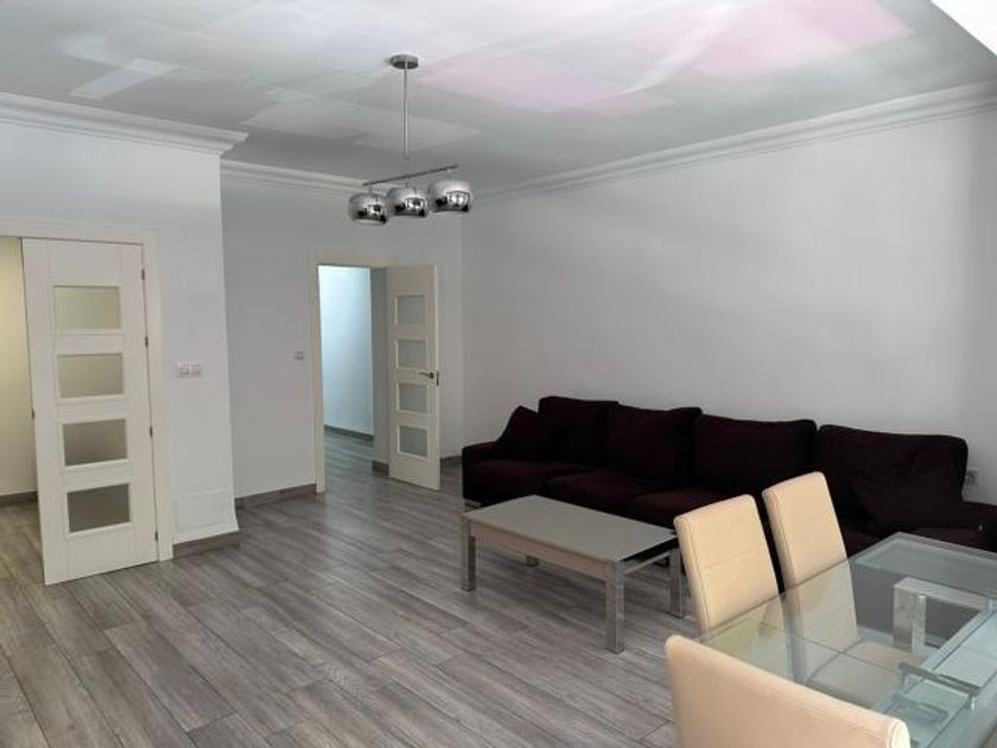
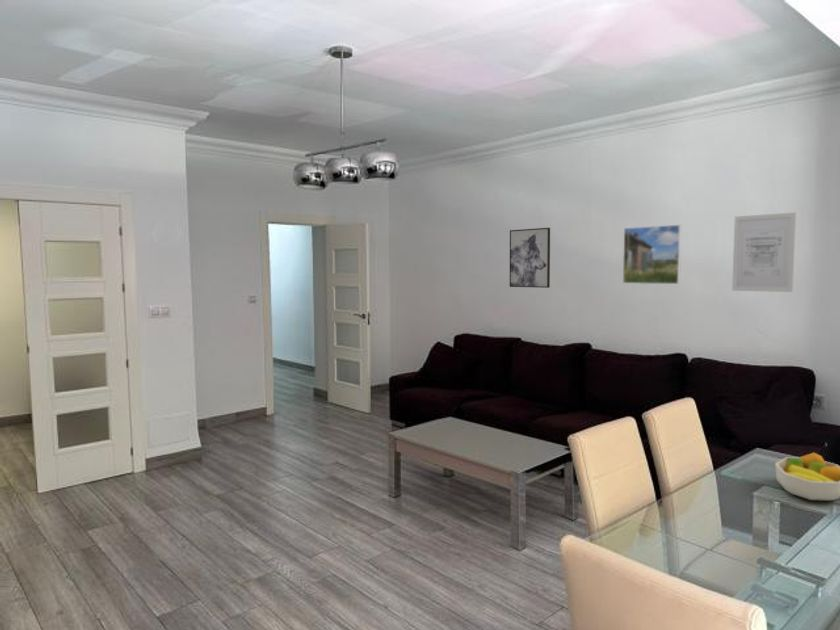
+ fruit bowl (811, 475)
+ wall art (763, 253)
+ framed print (651, 255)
+ wall art (529, 258)
